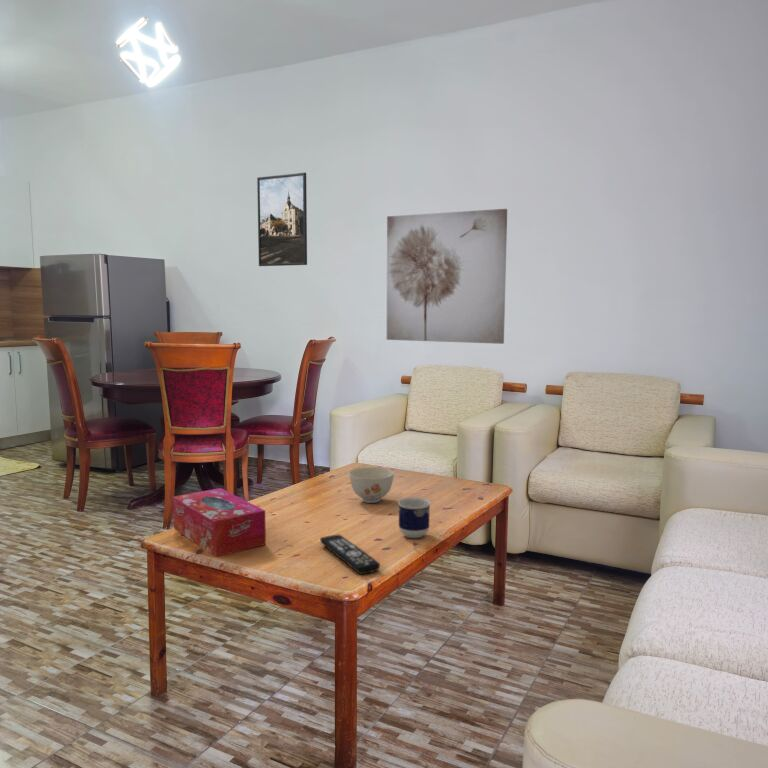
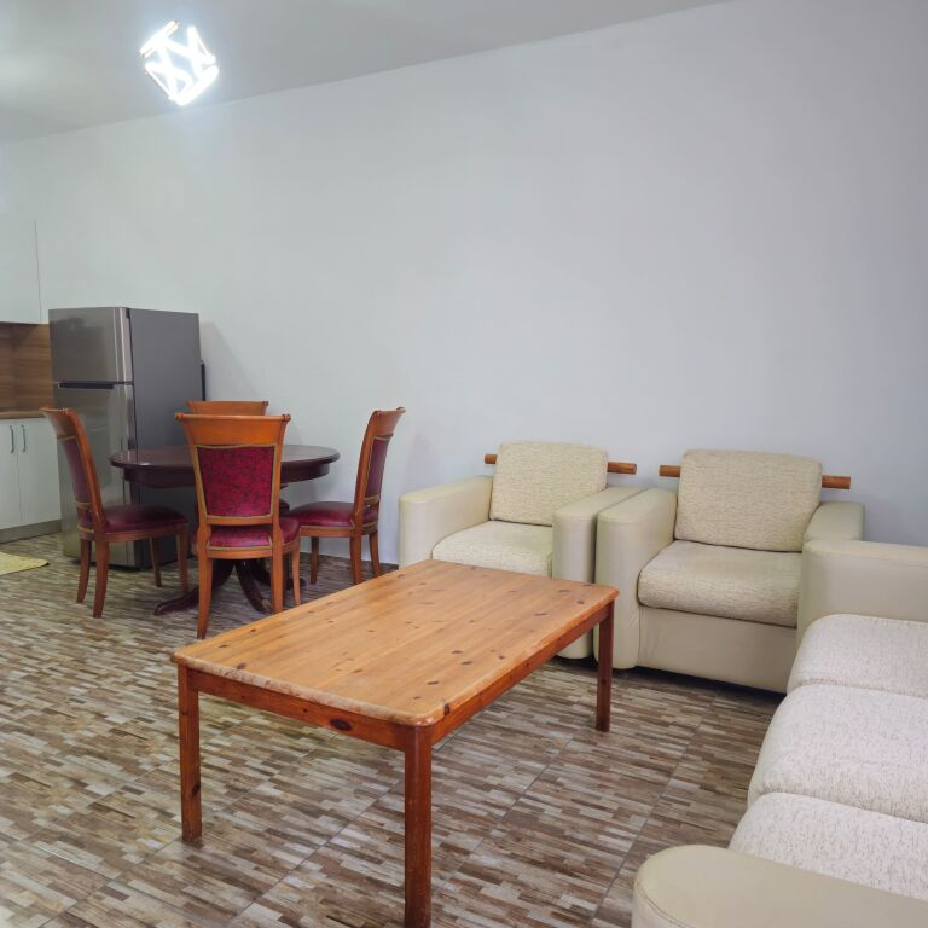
- bowl (371, 486)
- wall art (443, 278)
- cup (411, 519)
- remote control (348, 553)
- tissue box (218, 519)
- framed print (281, 220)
